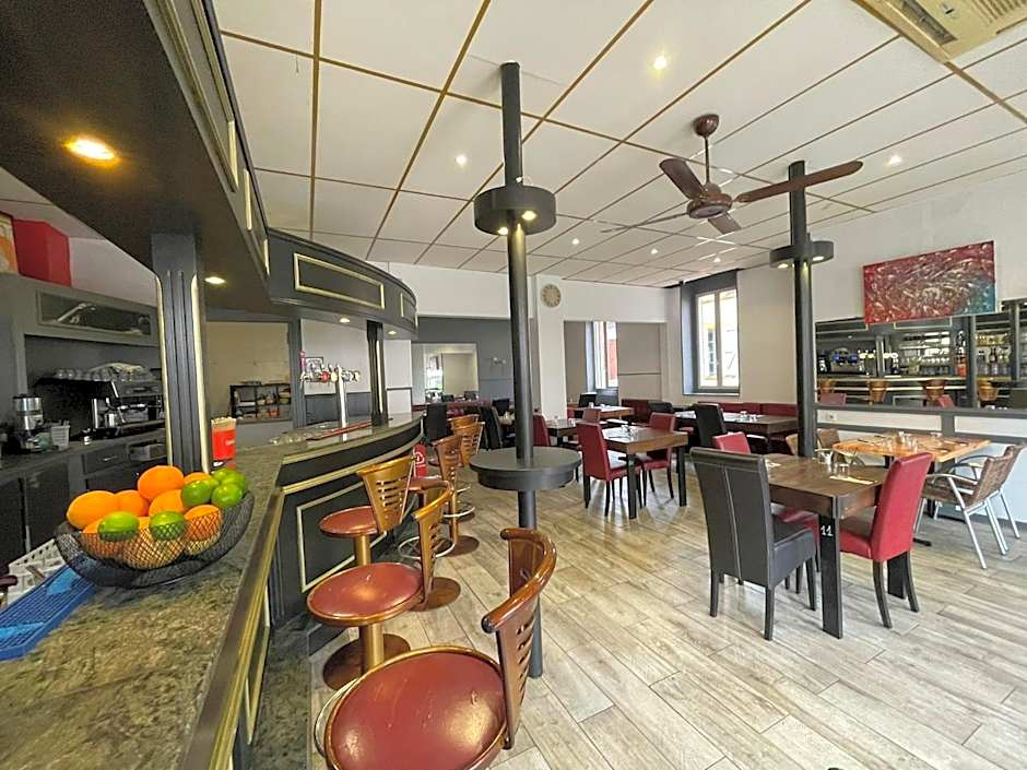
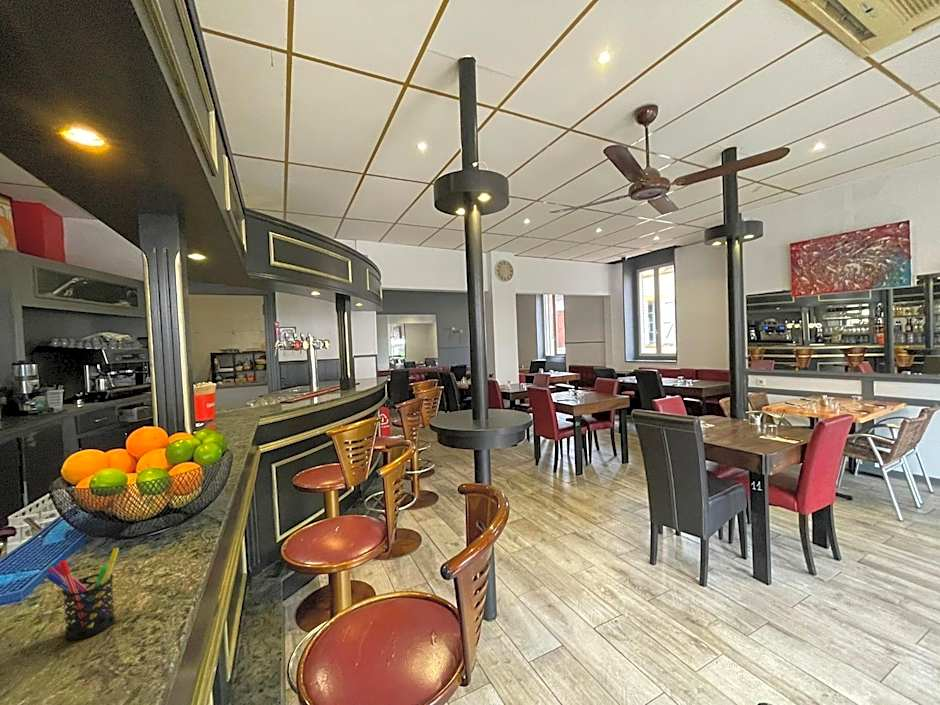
+ pen holder (89, 590)
